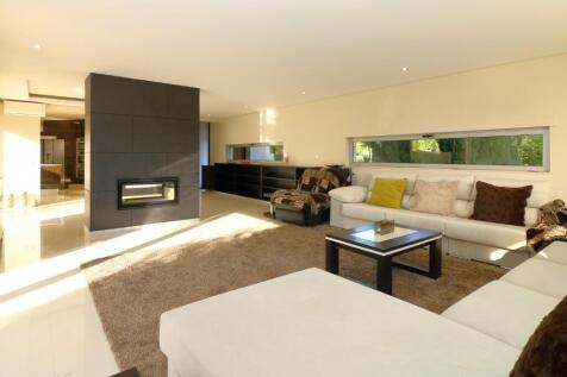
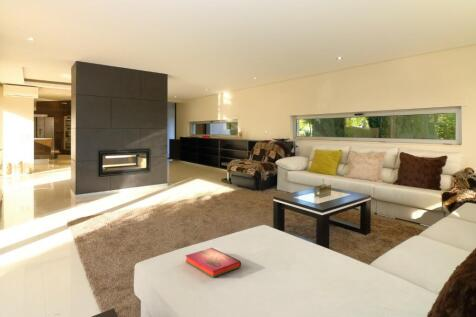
+ hardback book (212, 260)
